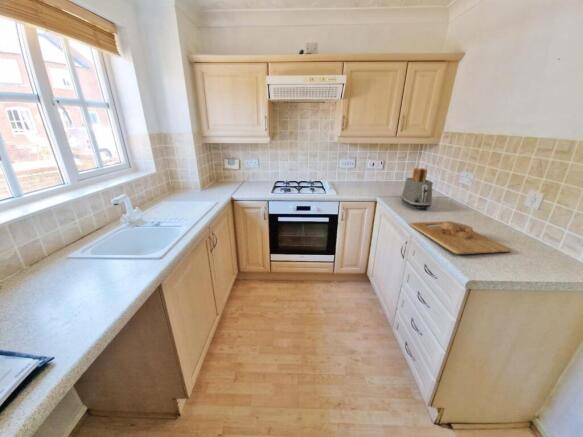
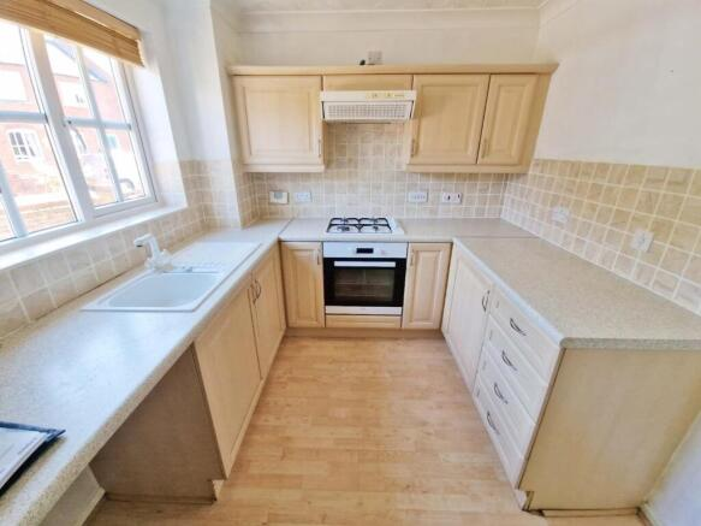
- cutting board (455, 229)
- toaster (417, 187)
